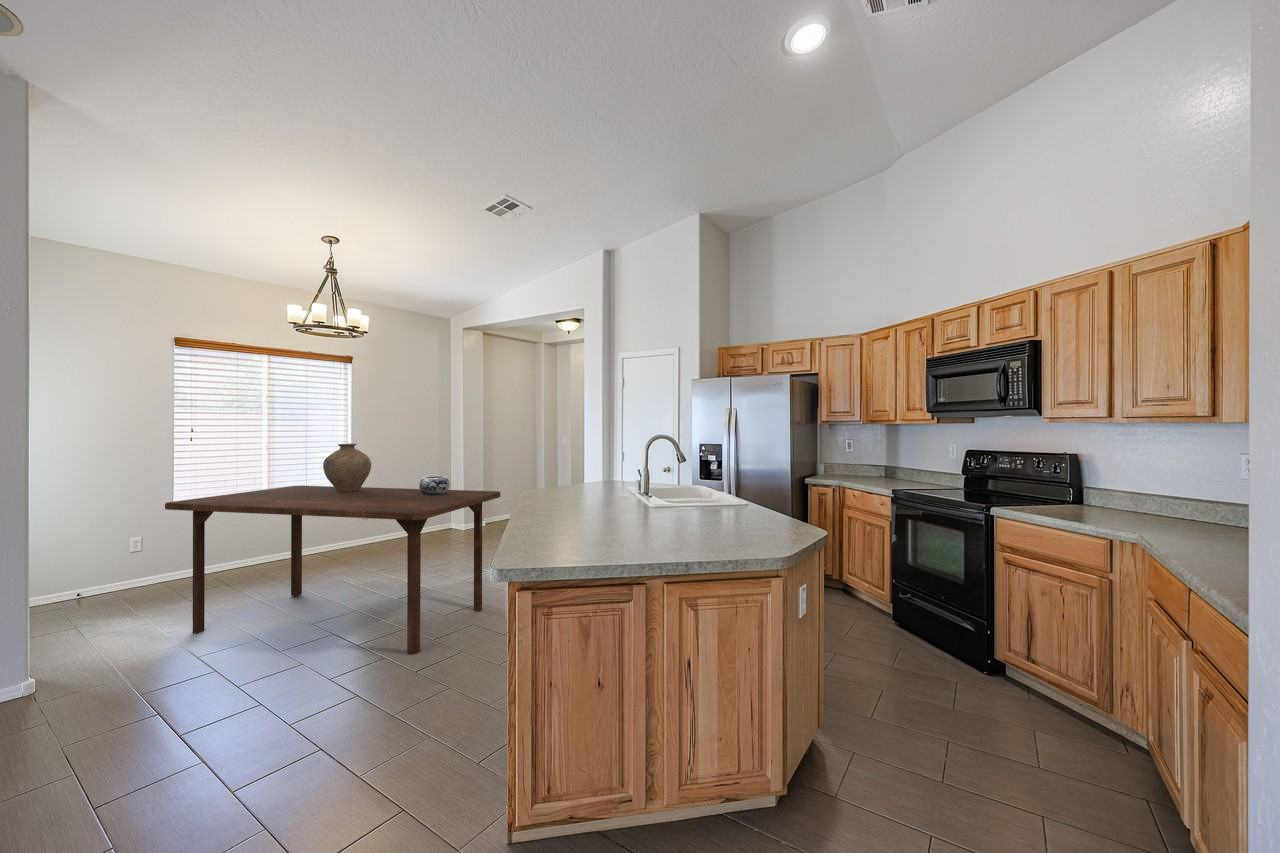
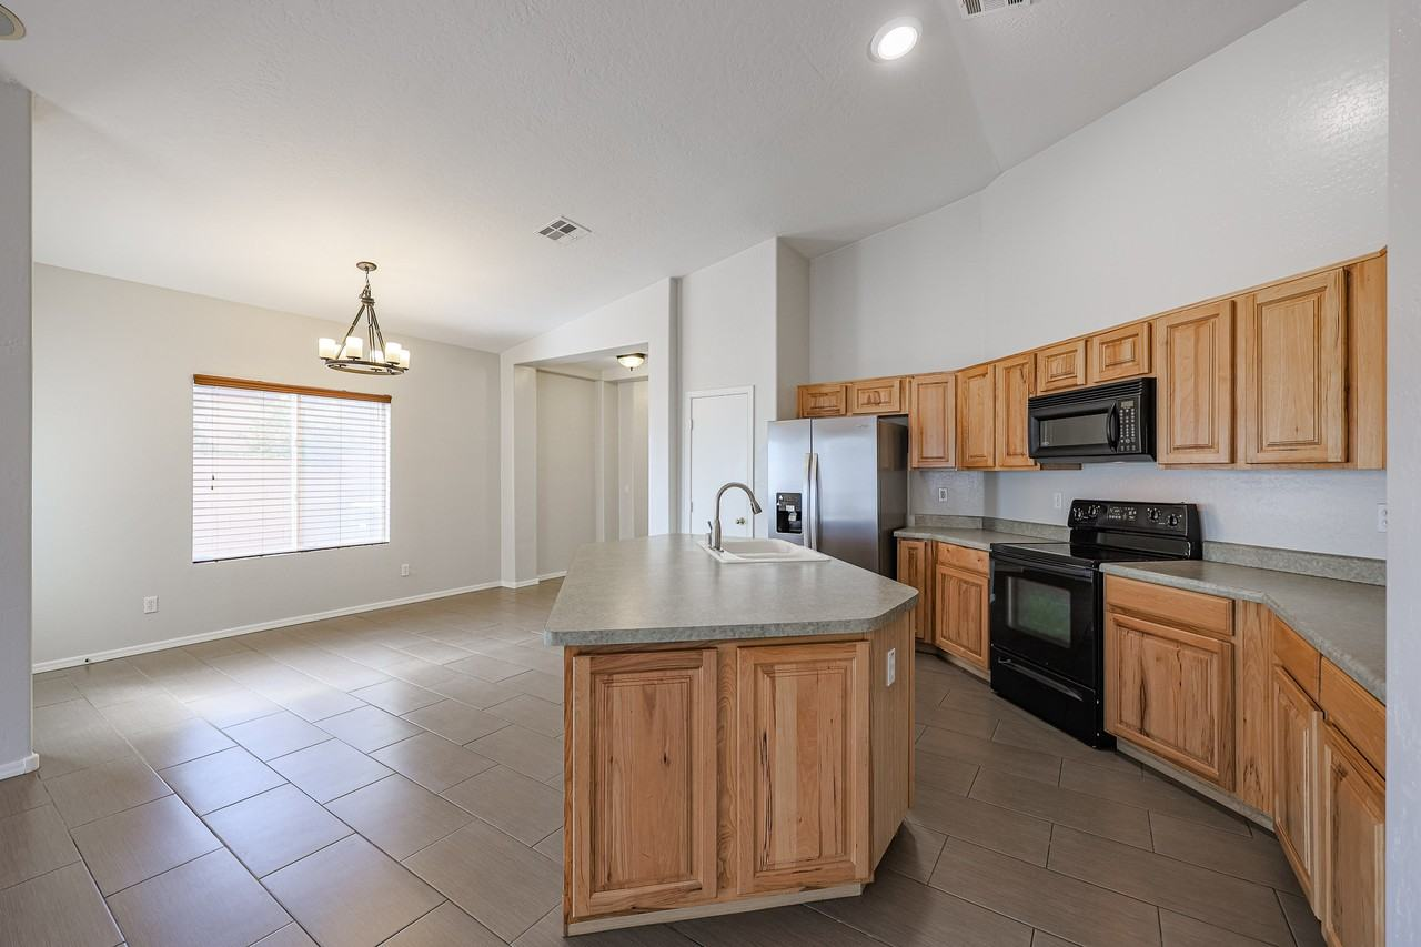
- decorative bowl (434, 485)
- vase (347, 467)
- dining table (351, 517)
